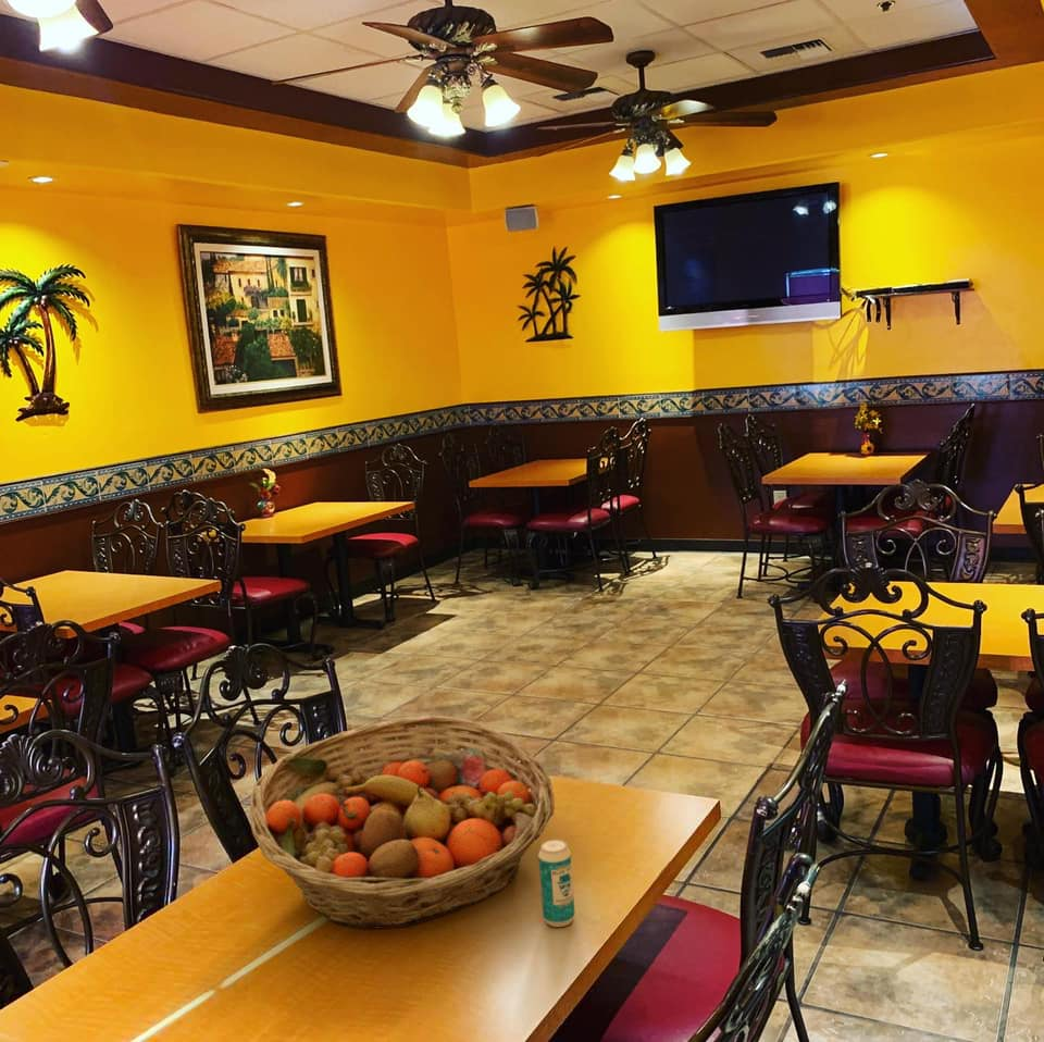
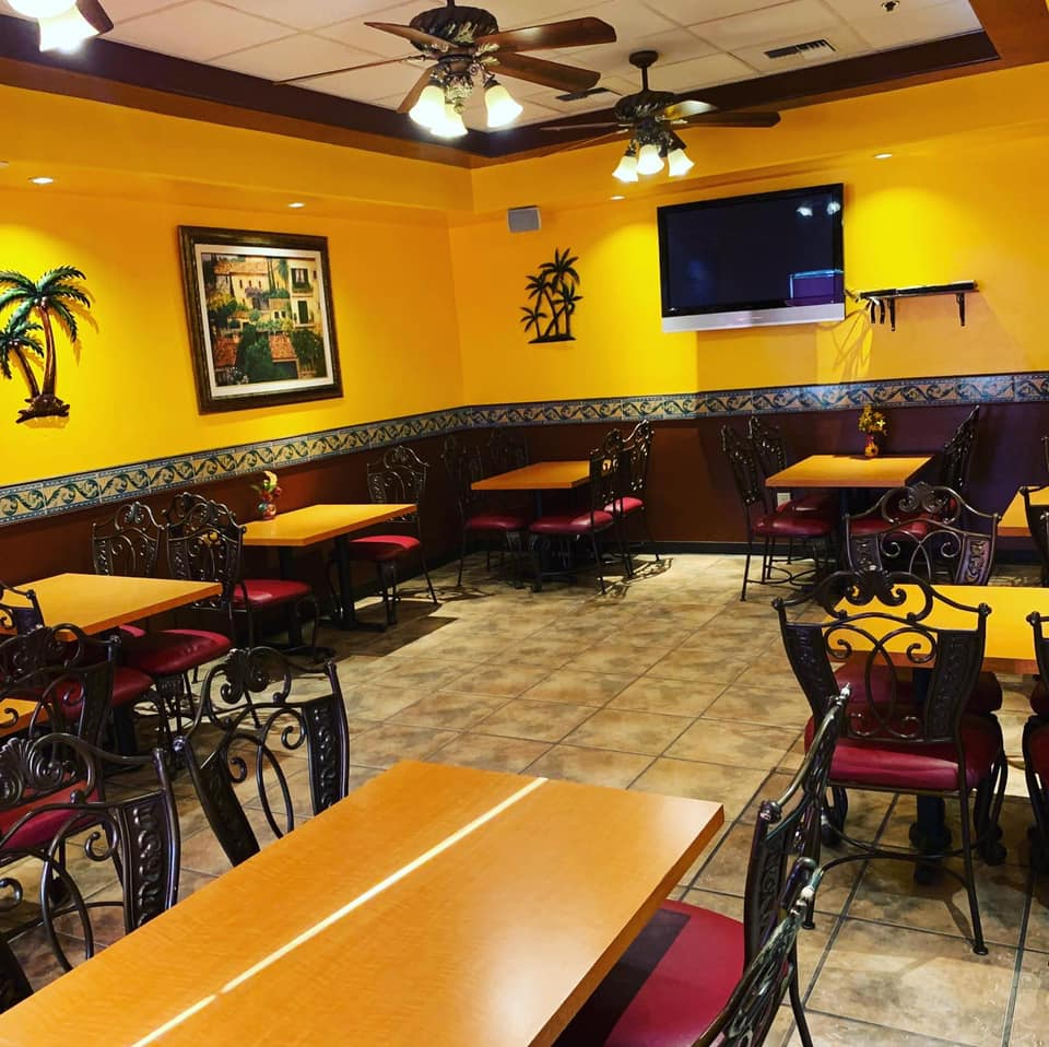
- fruit basket (406, 816)
- beverage can (556, 882)
